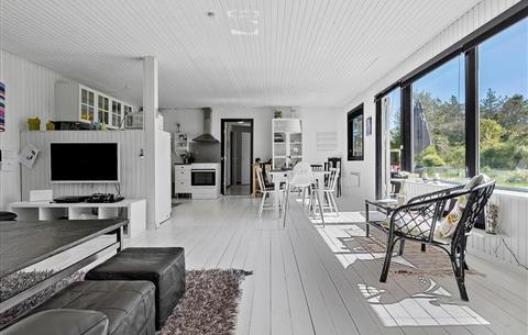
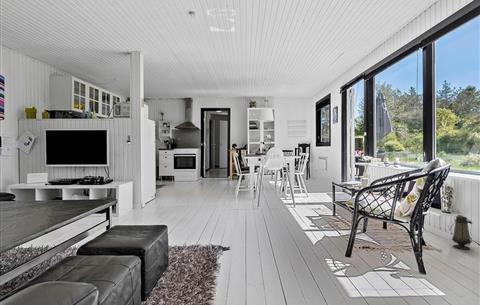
+ lantern (461, 231)
